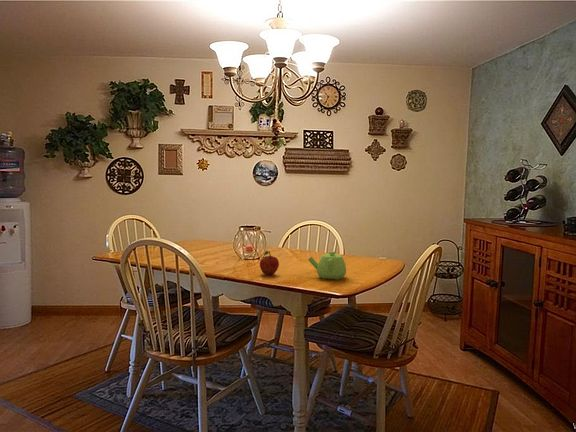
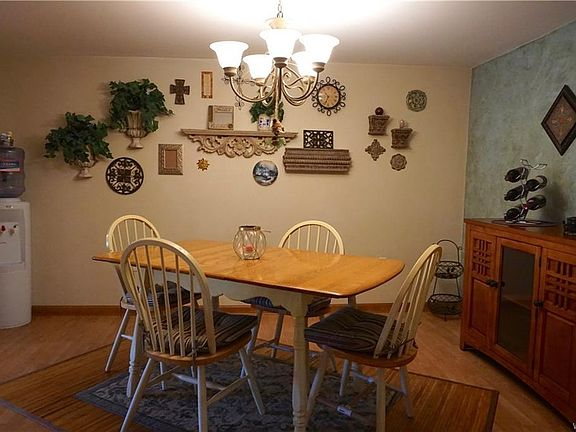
- fruit (268, 262)
- teapot (326, 264)
